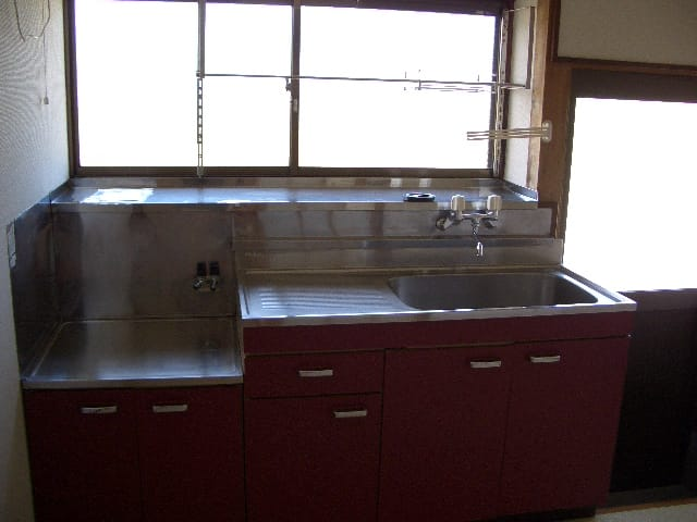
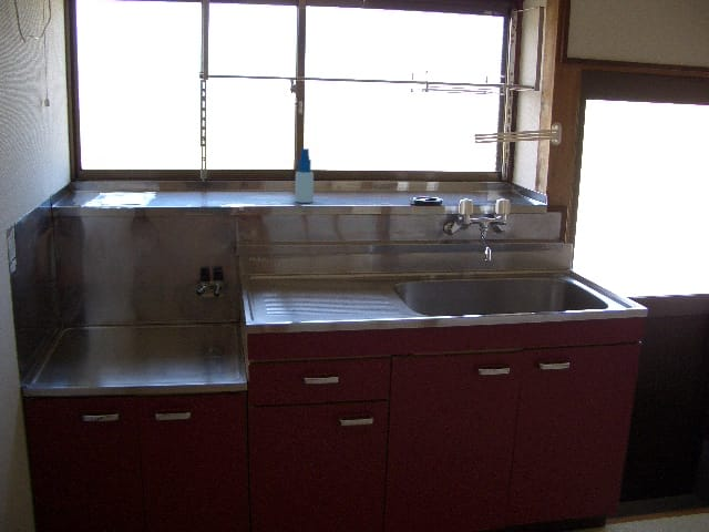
+ spray bottle (304, 175)
